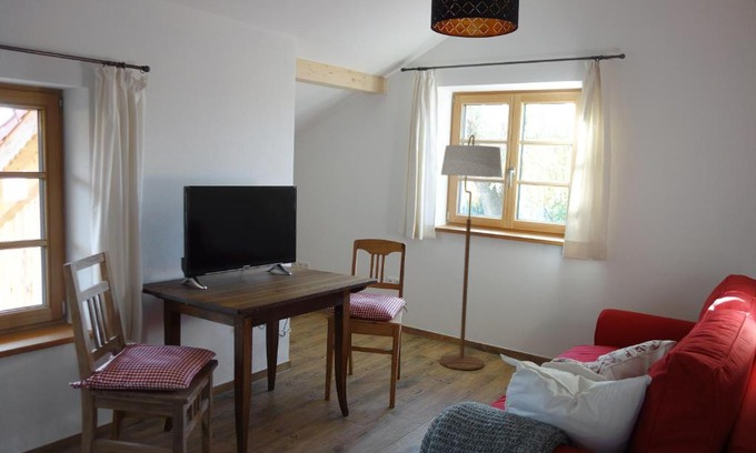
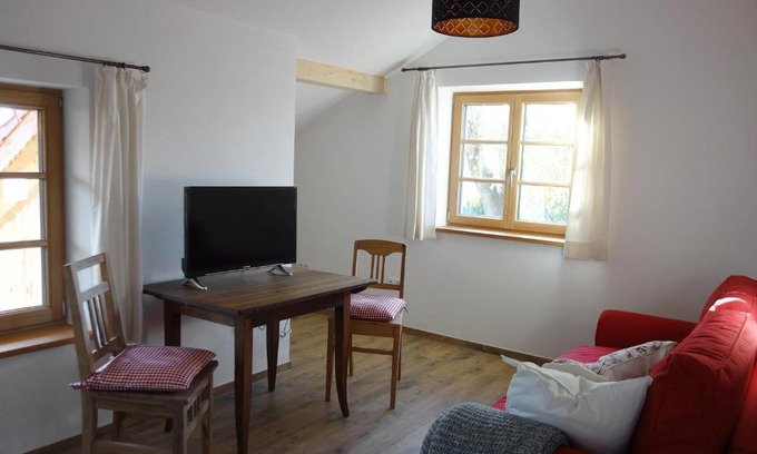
- floor lamp (466, 249)
